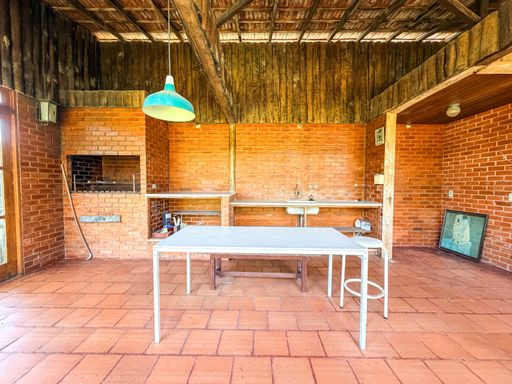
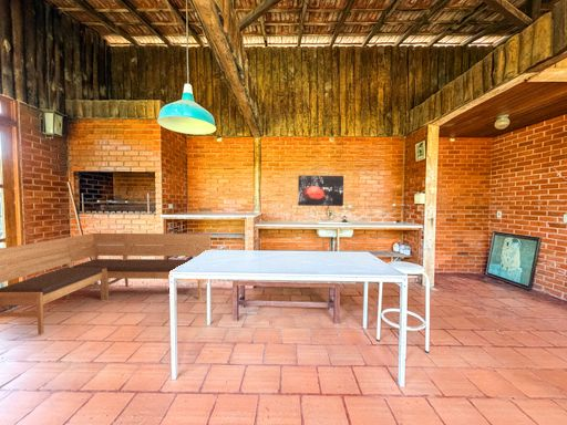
+ wall art (320, 190)
+ bench (124, 272)
